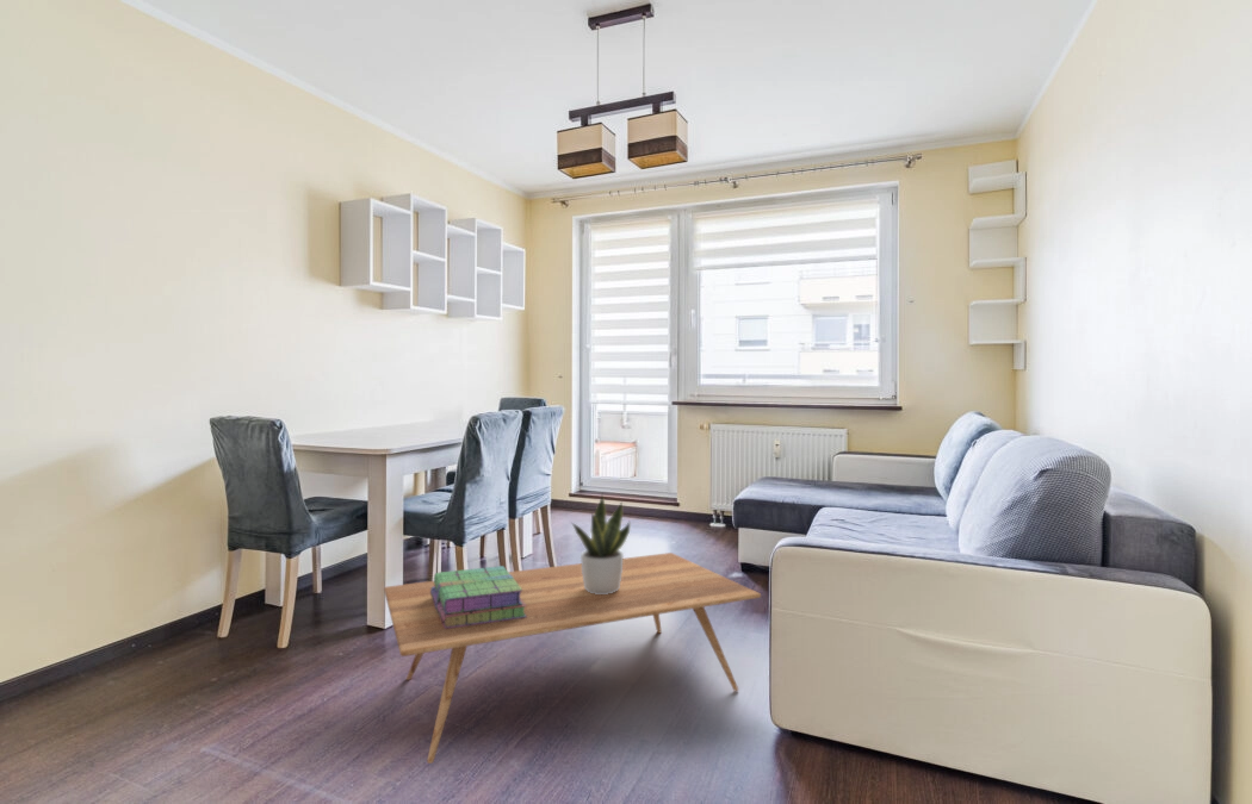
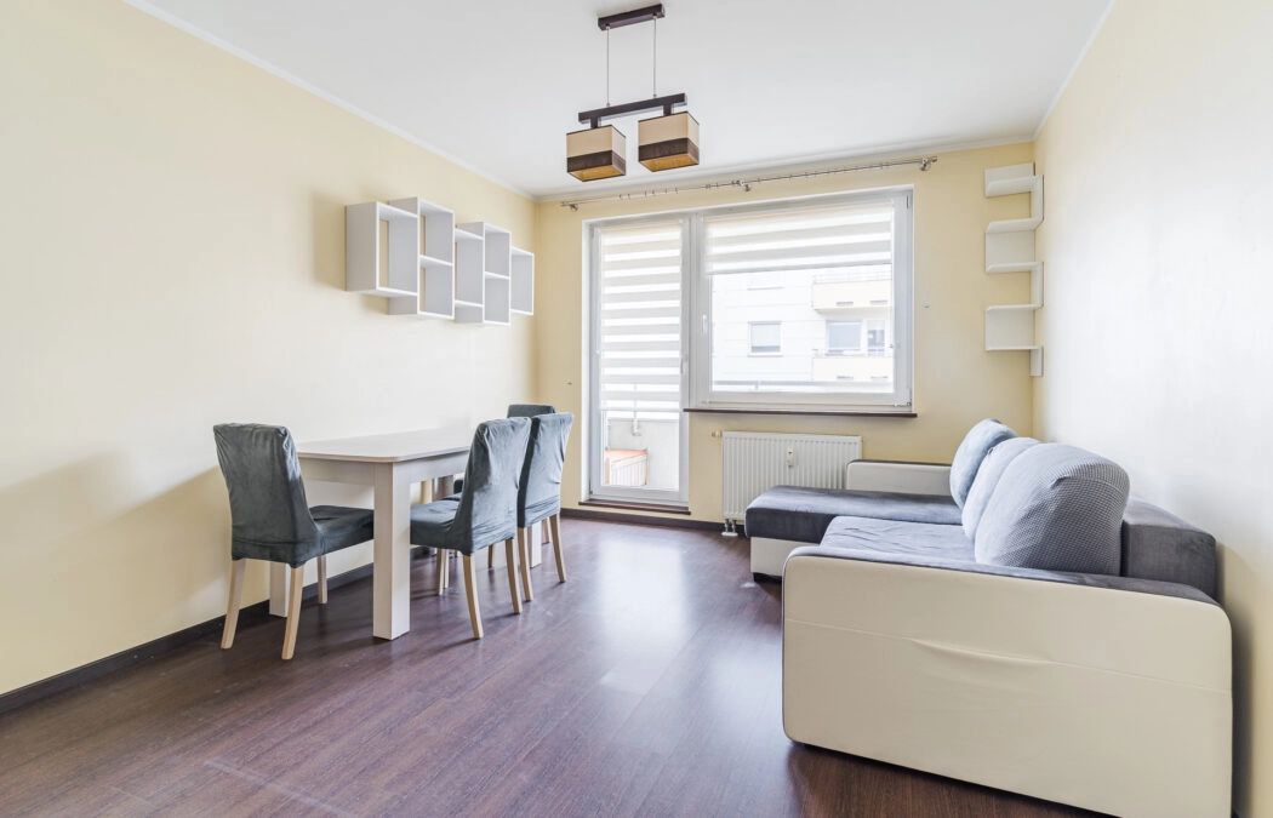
- potted plant (600, 540)
- coffee table (565, 629)
- stack of books (476, 593)
